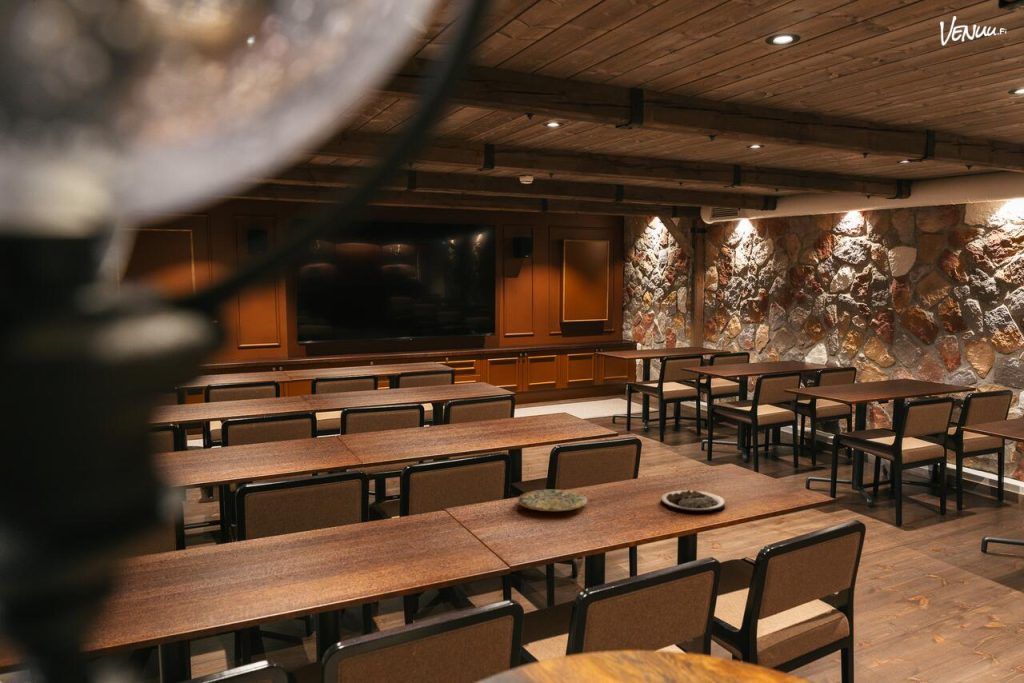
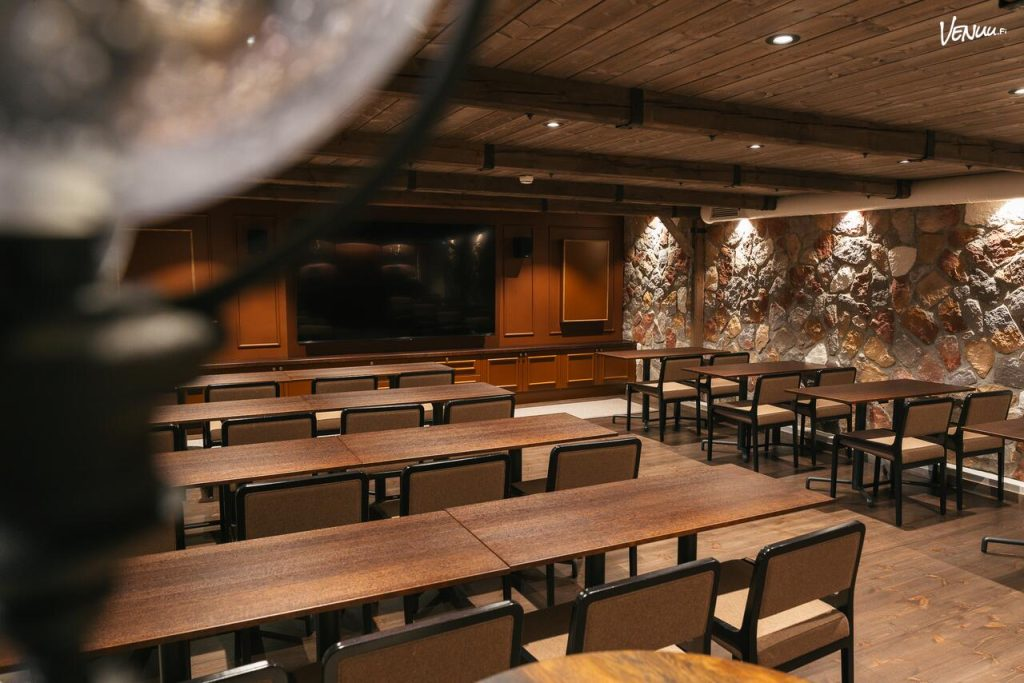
- plate (552, 502)
- plate (692, 499)
